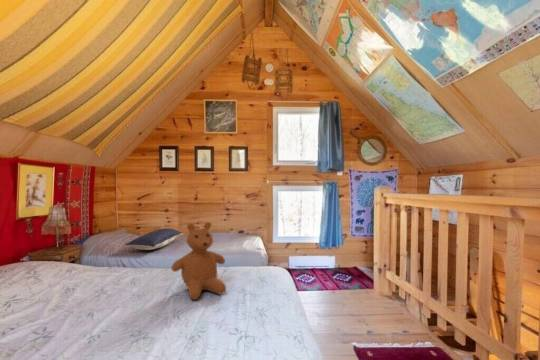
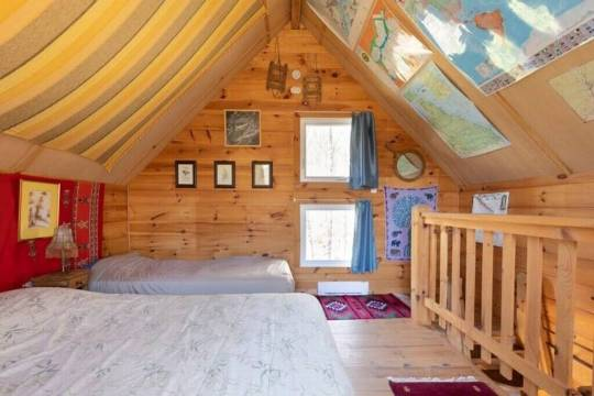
- pillow (156, 238)
- teddy bear (202, 257)
